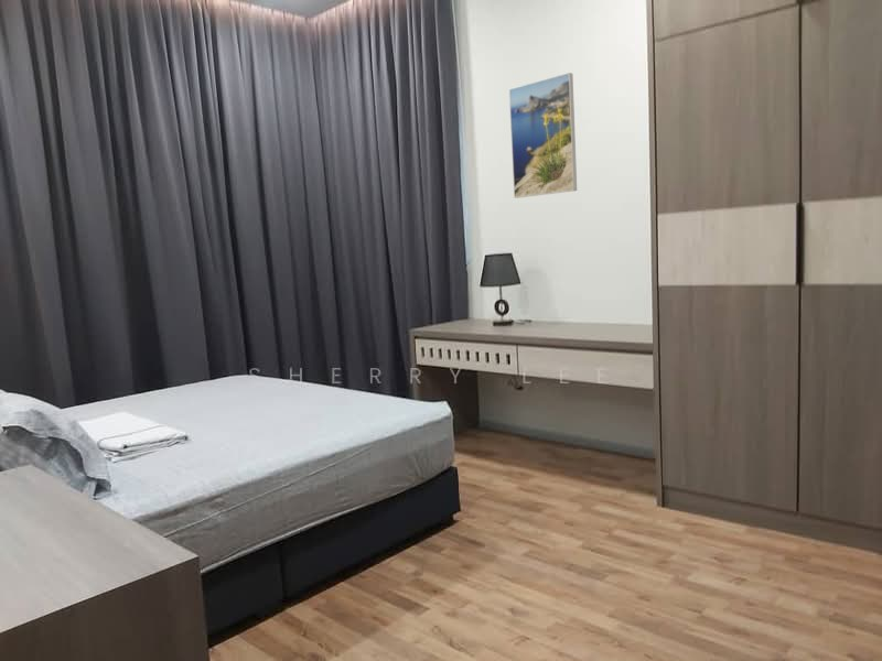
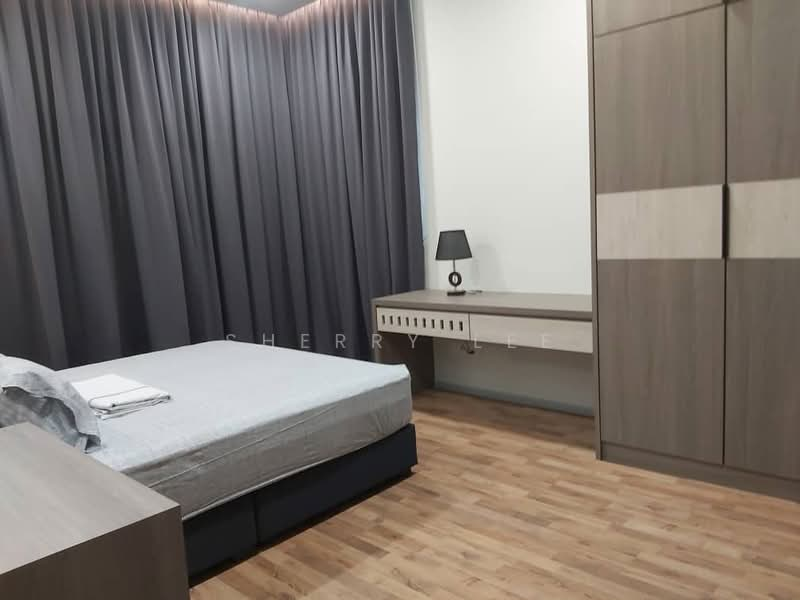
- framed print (541, 138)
